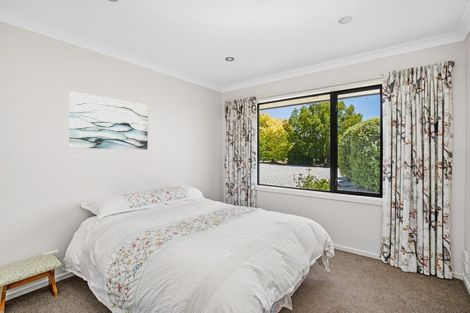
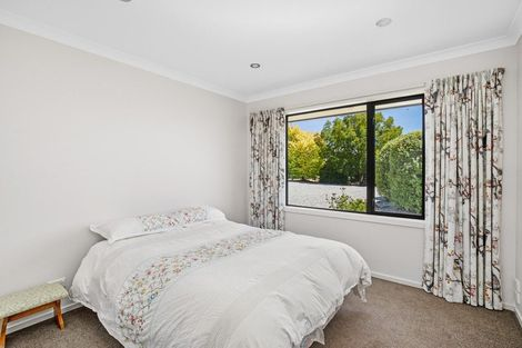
- wall art (113, 124)
